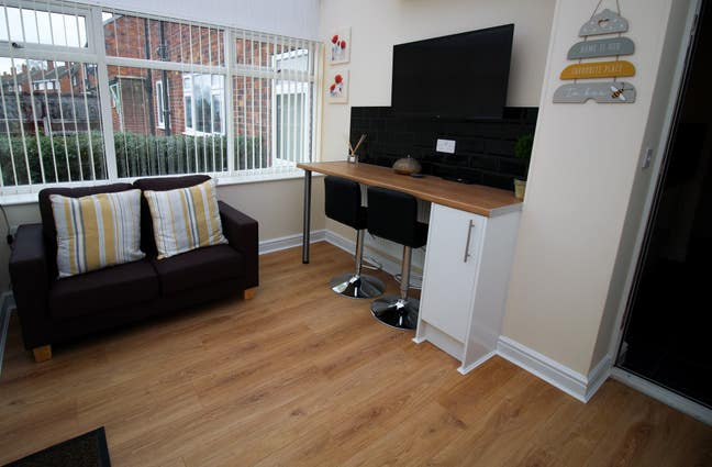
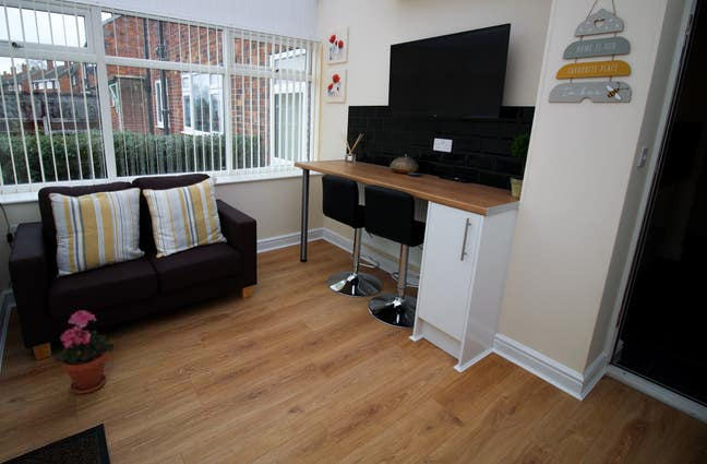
+ potted plant (83, 349)
